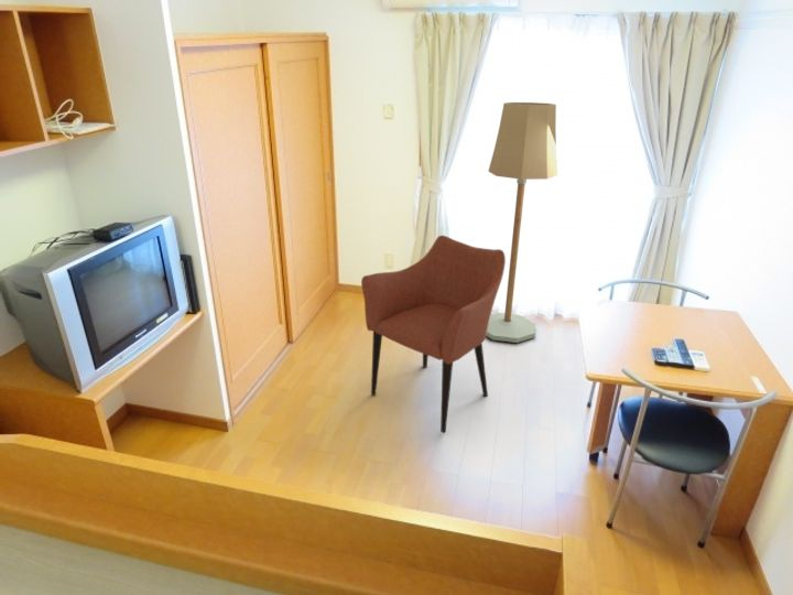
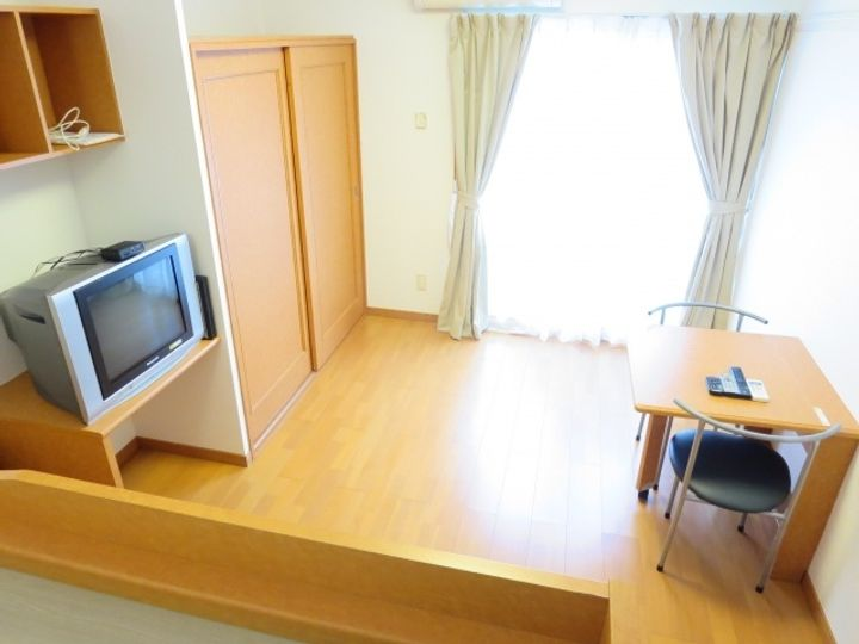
- armchair (439, 326)
- floor lamp (517, 225)
